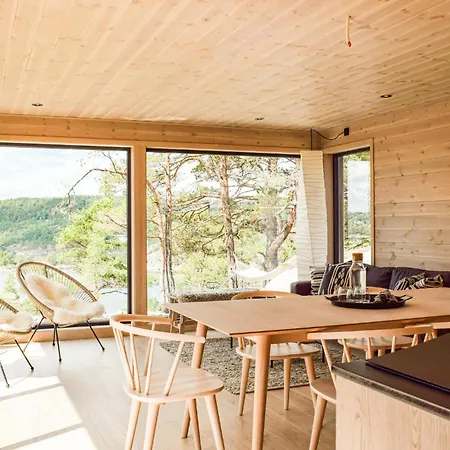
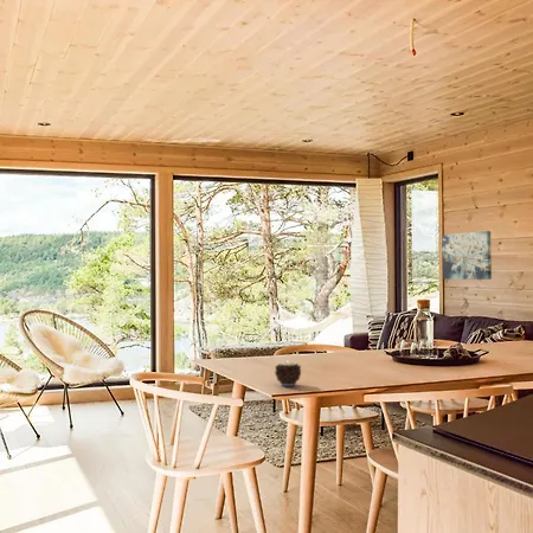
+ wall art (465, 256)
+ candle (288, 372)
